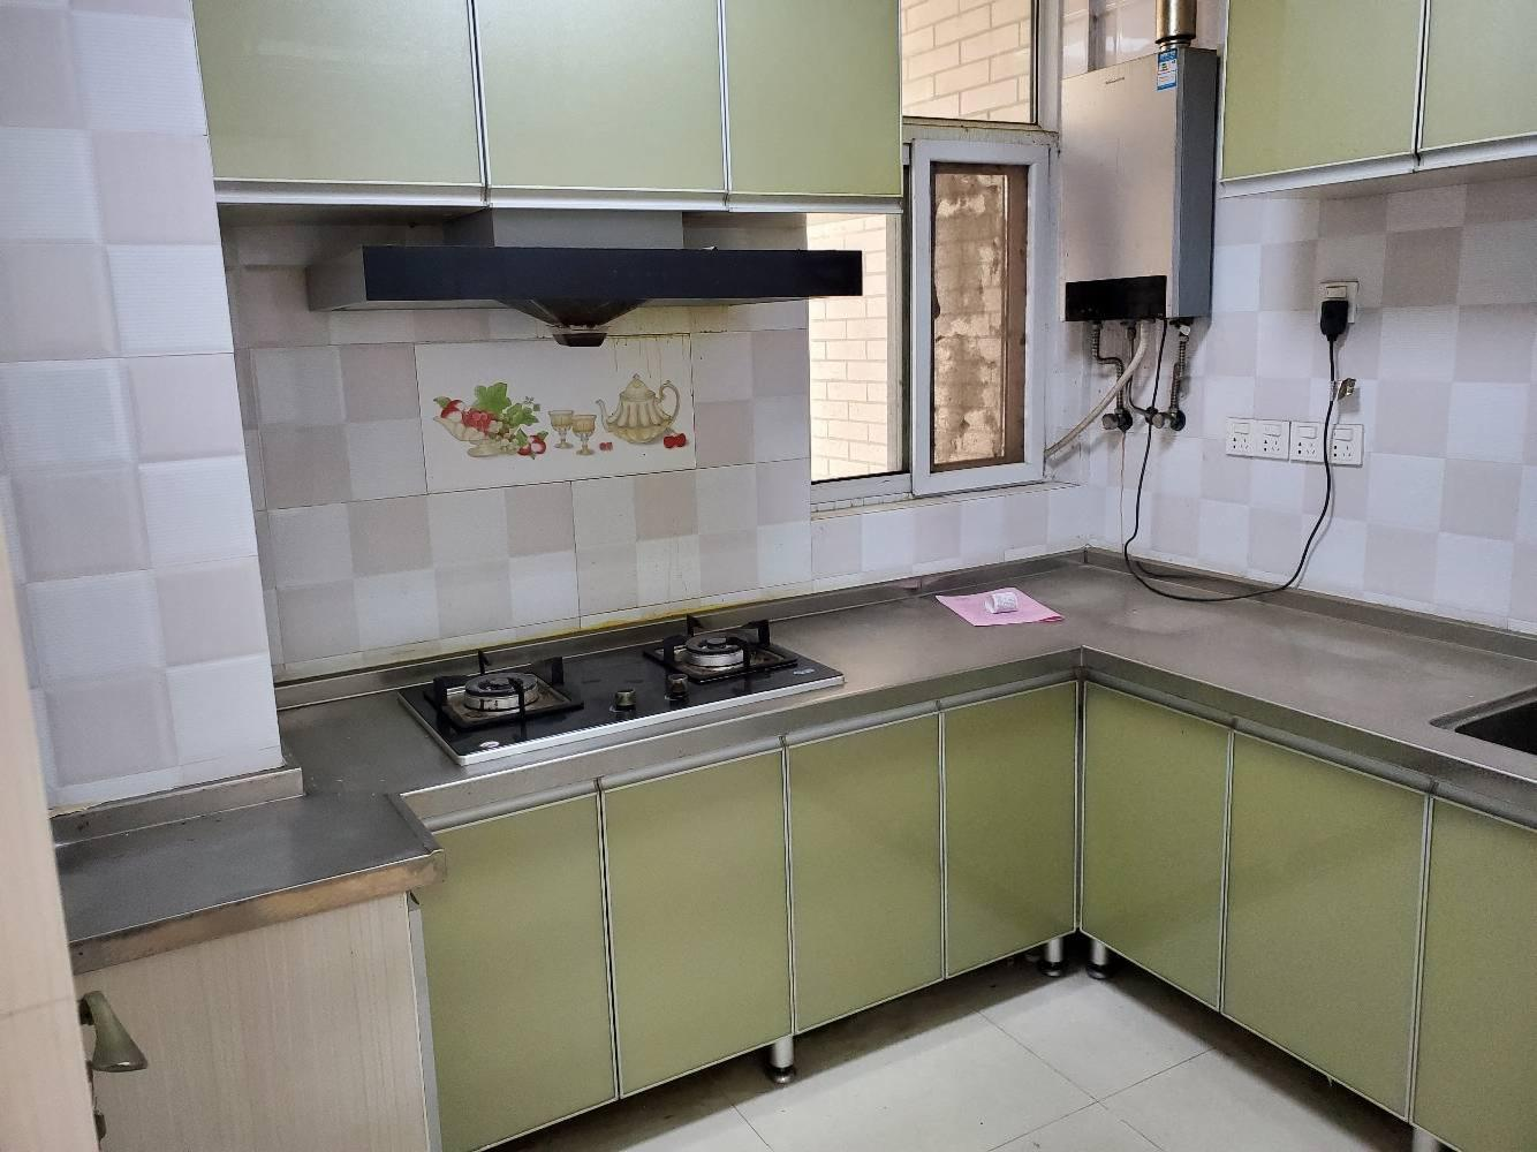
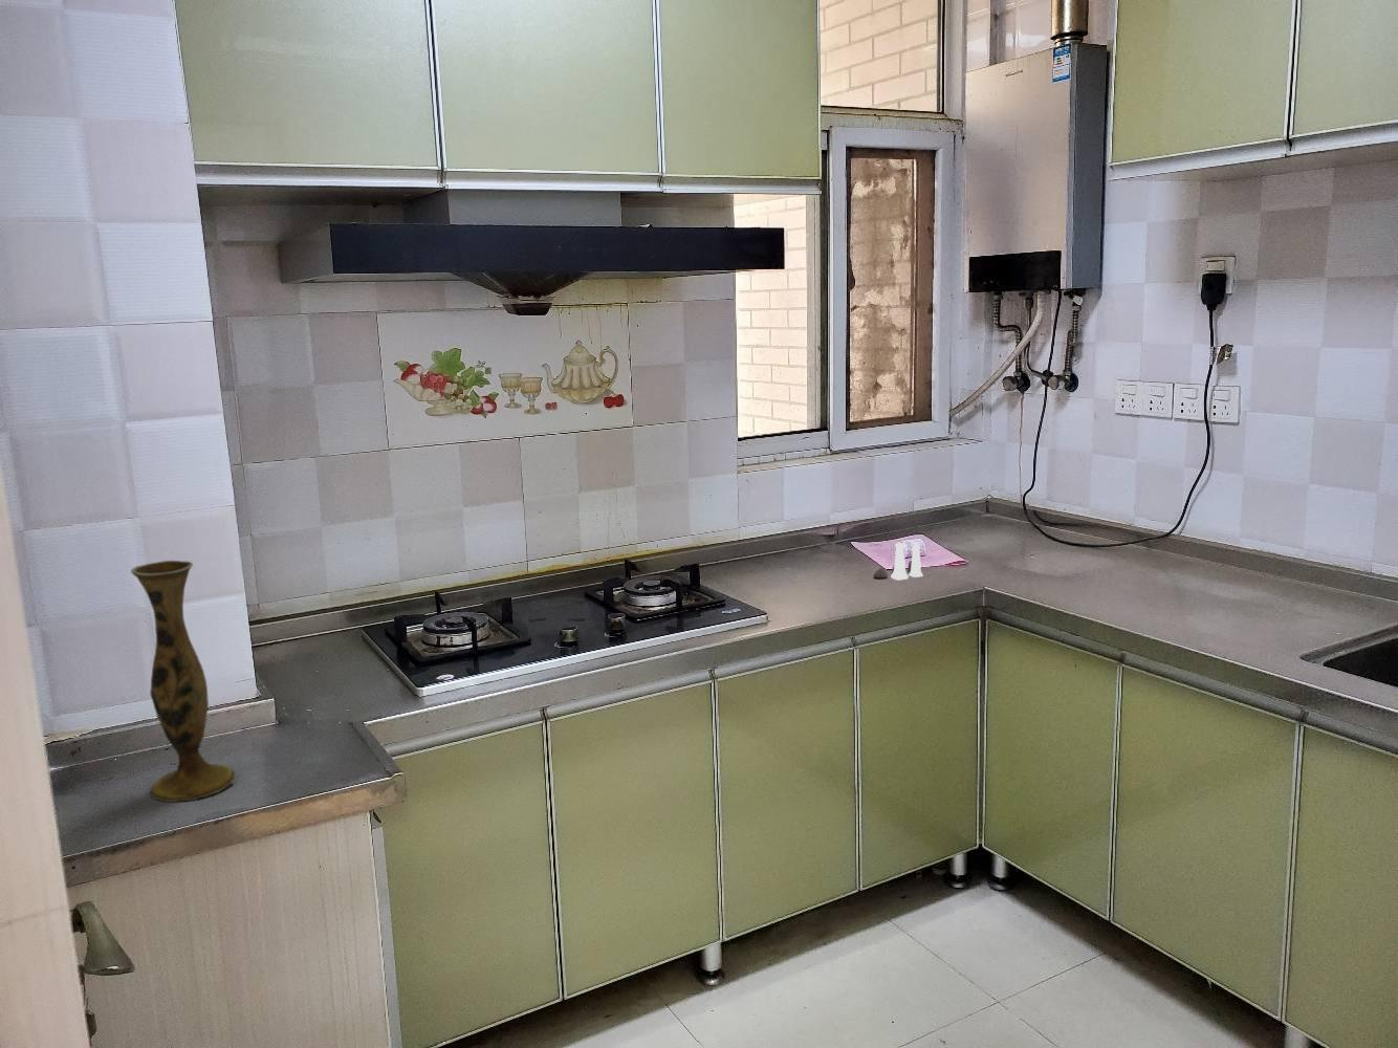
+ vase (179, 676)
+ salt and pepper shaker set (900, 557)
